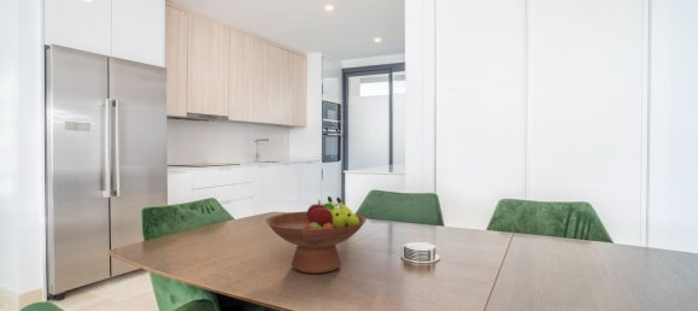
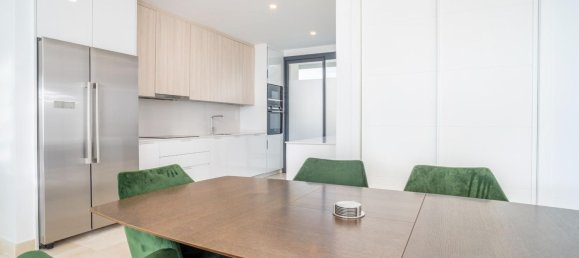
- fruit bowl (316, 233)
